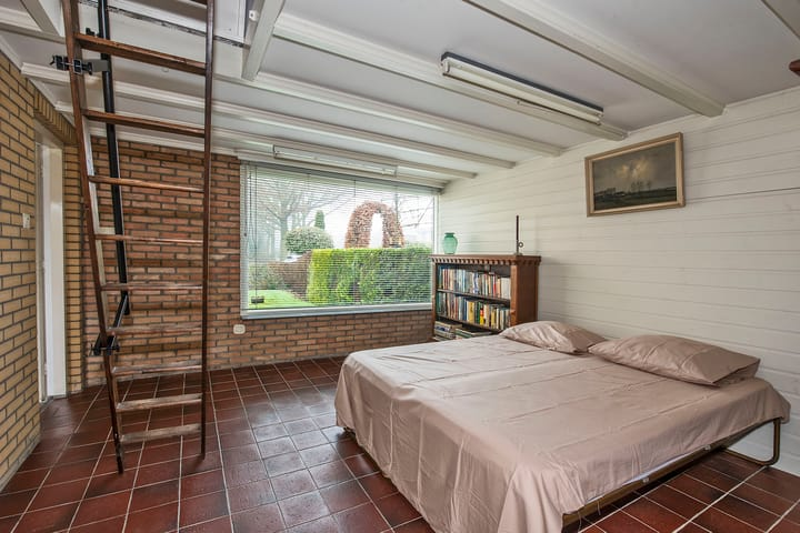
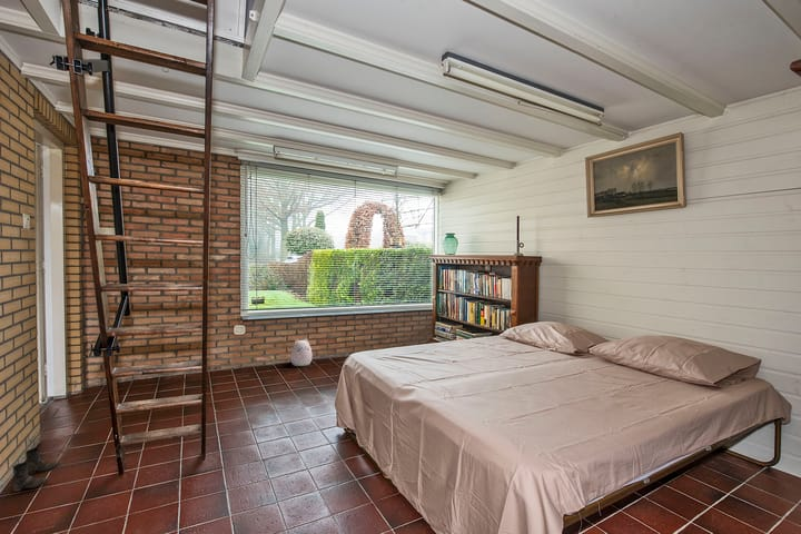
+ plush toy (301, 350)
+ boots (37, 466)
